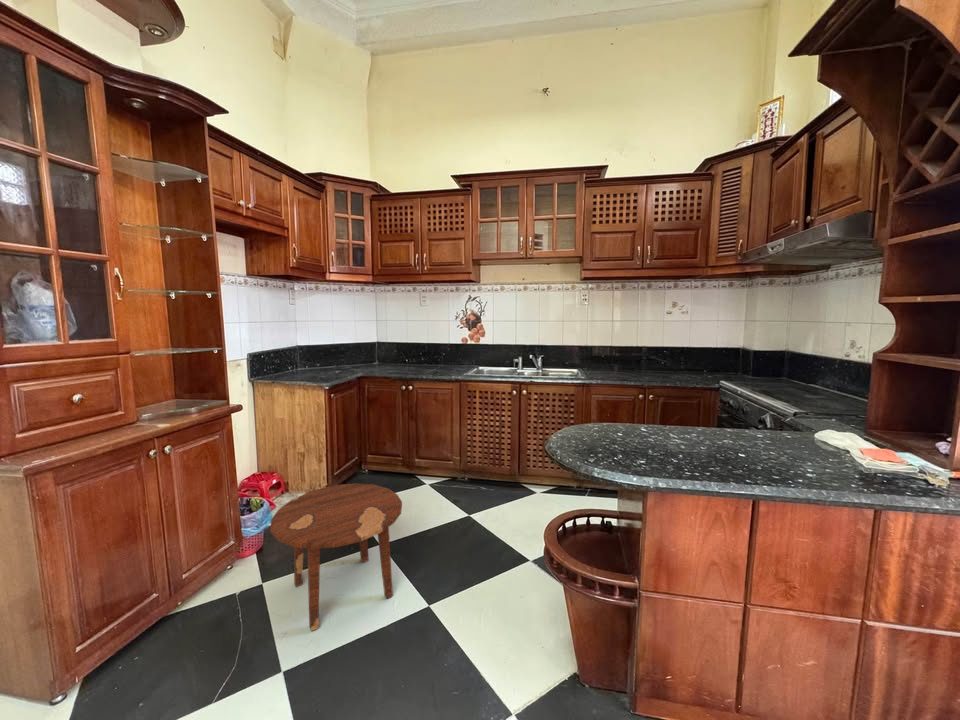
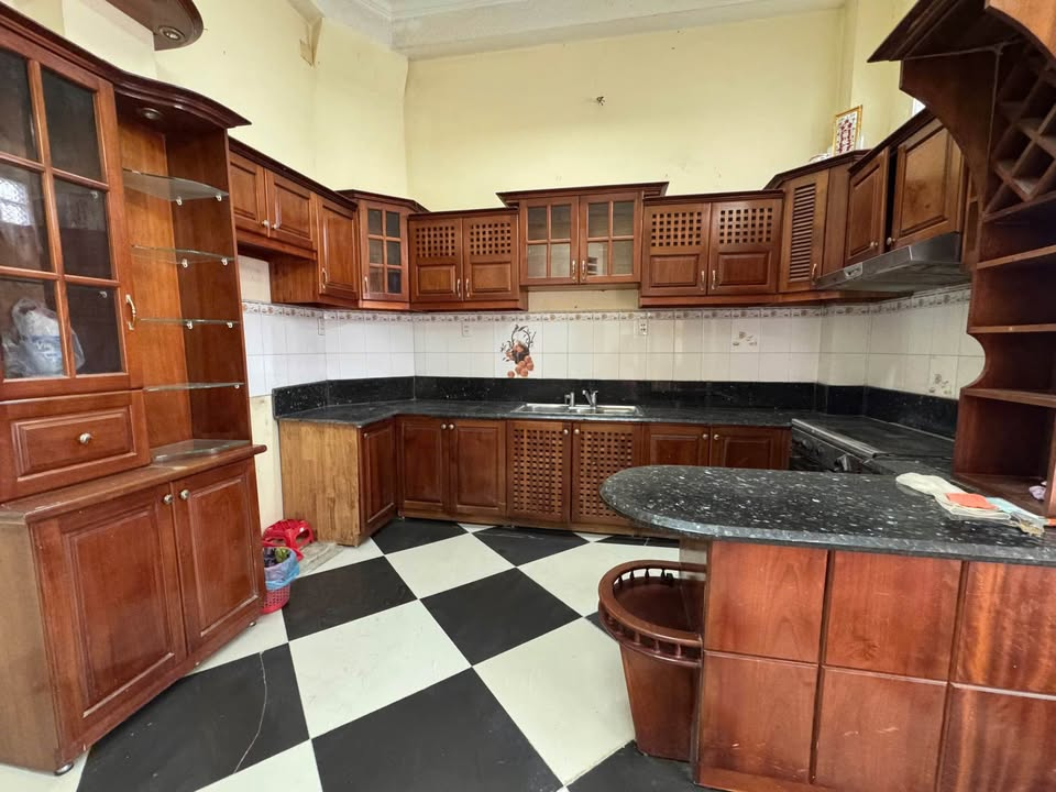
- side table (339, 546)
